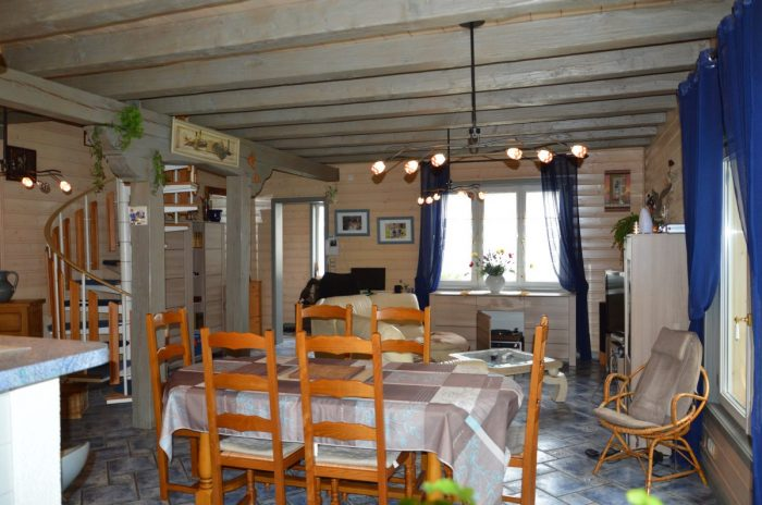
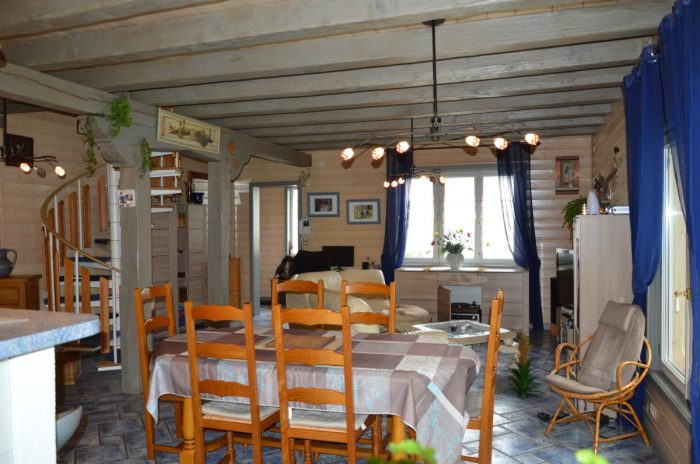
+ indoor plant (523, 360)
